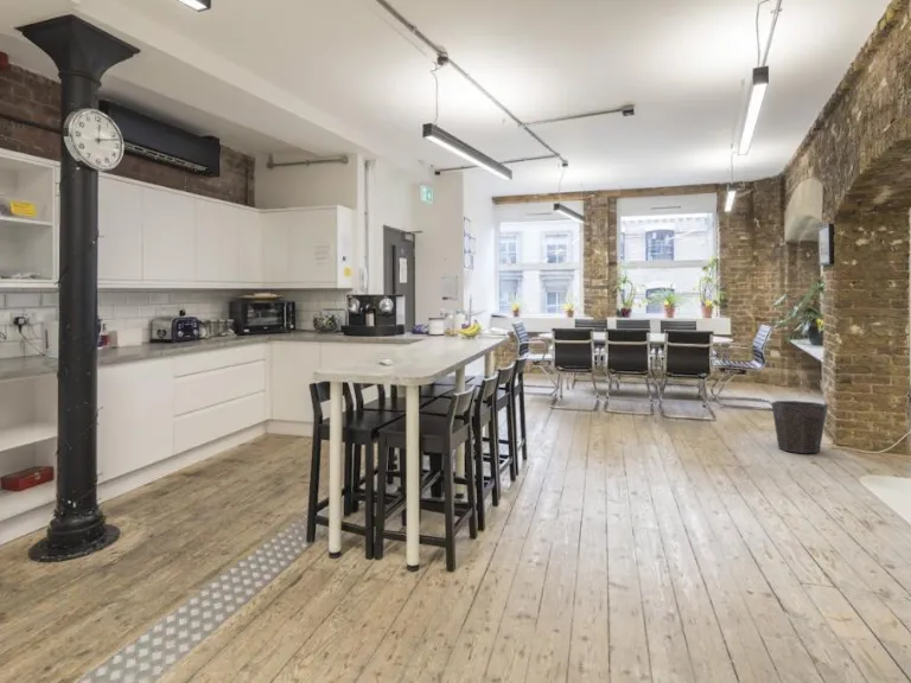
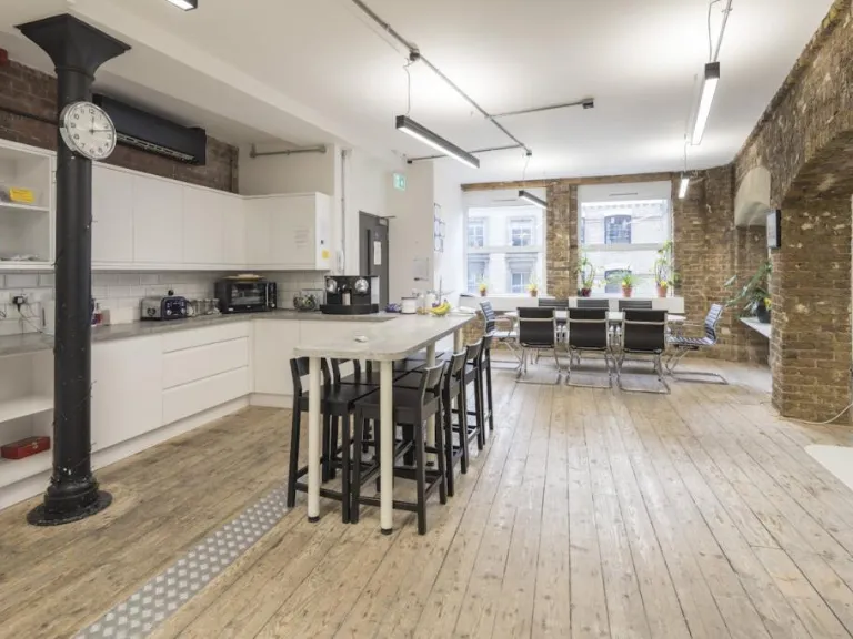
- waste bin (798, 426)
